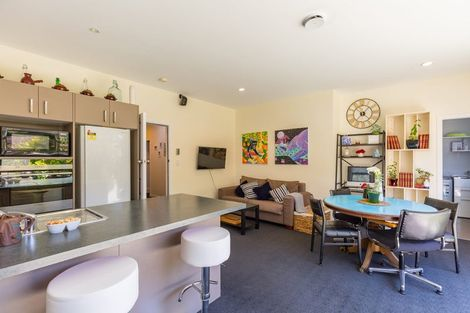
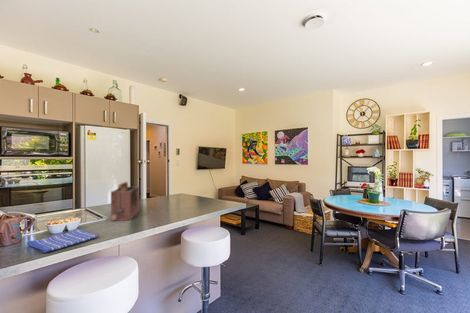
+ toaster (125, 199)
+ dish towel (64, 239)
